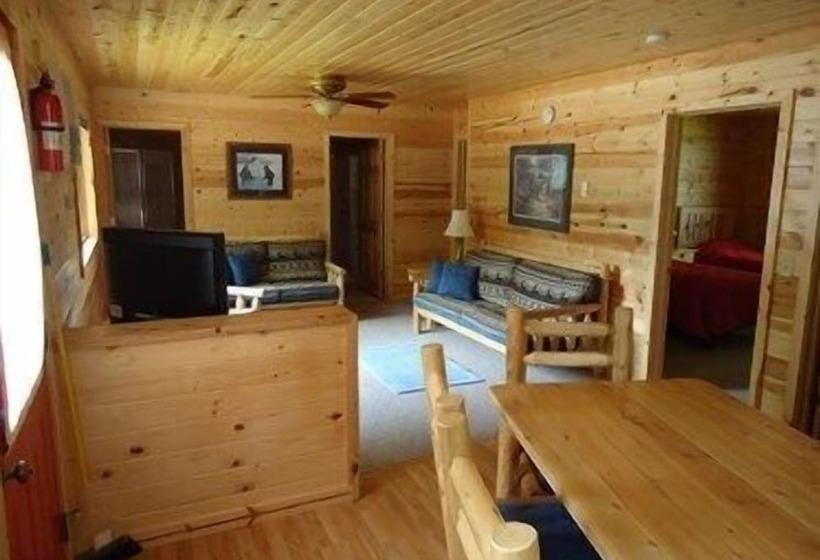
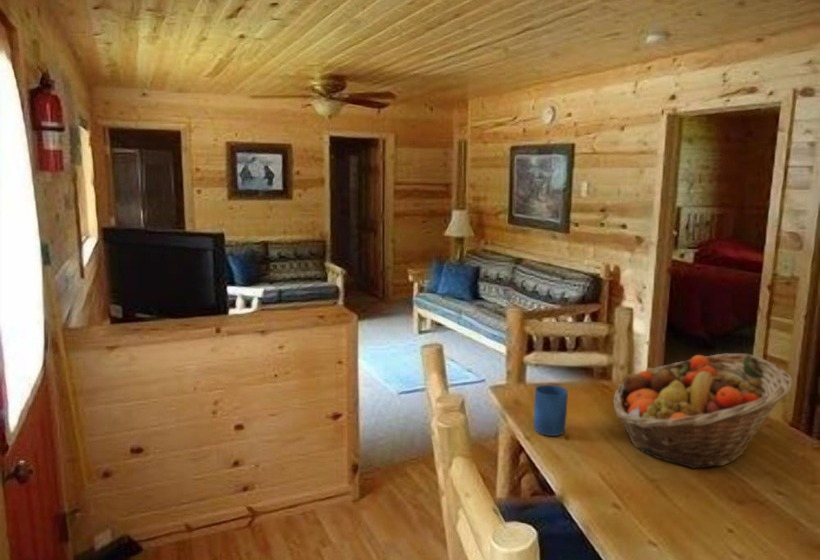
+ mug (549, 408)
+ fruit basket (695, 401)
